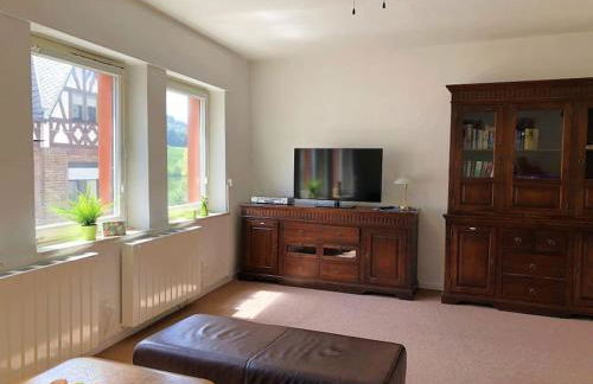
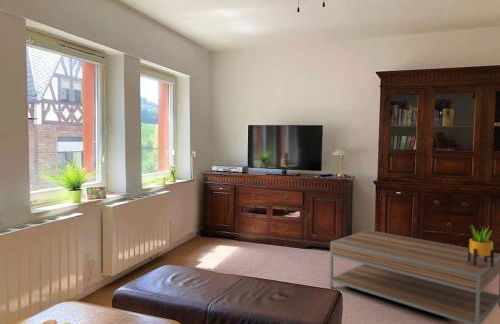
+ potted plant (480, 244)
+ coffee table (412, 271)
